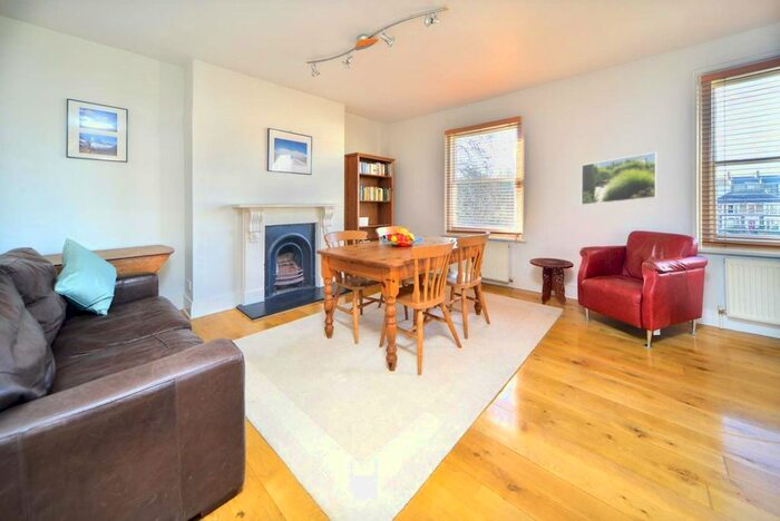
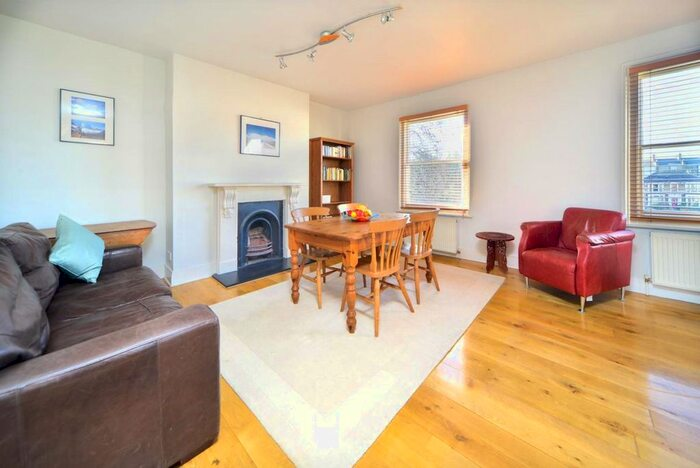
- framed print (616, 180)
